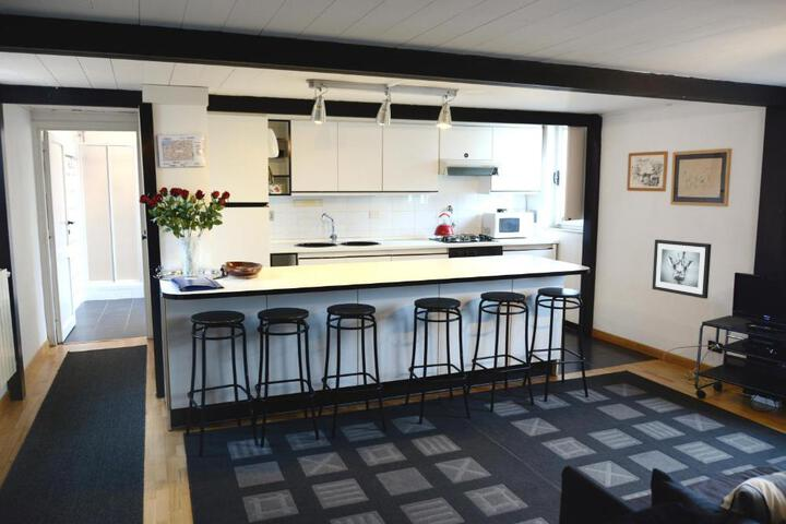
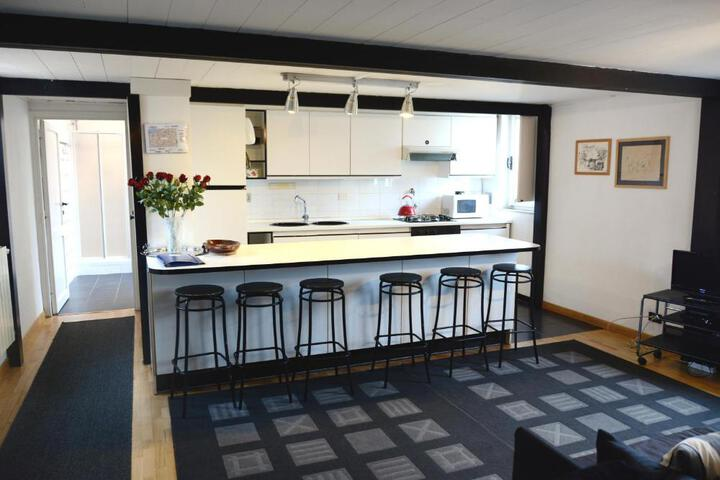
- wall art (680, 267)
